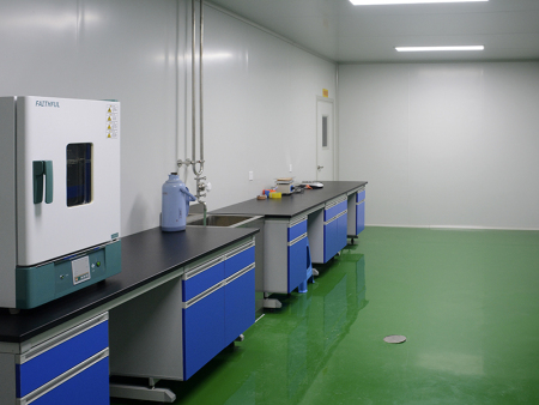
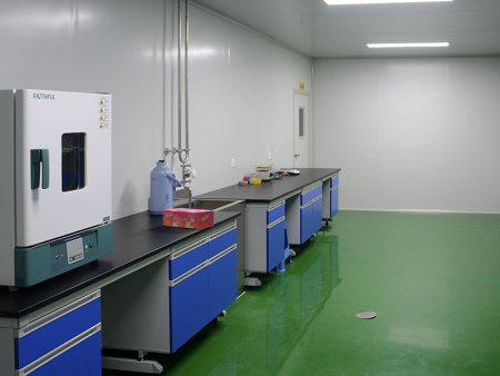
+ tissue box (188, 218)
